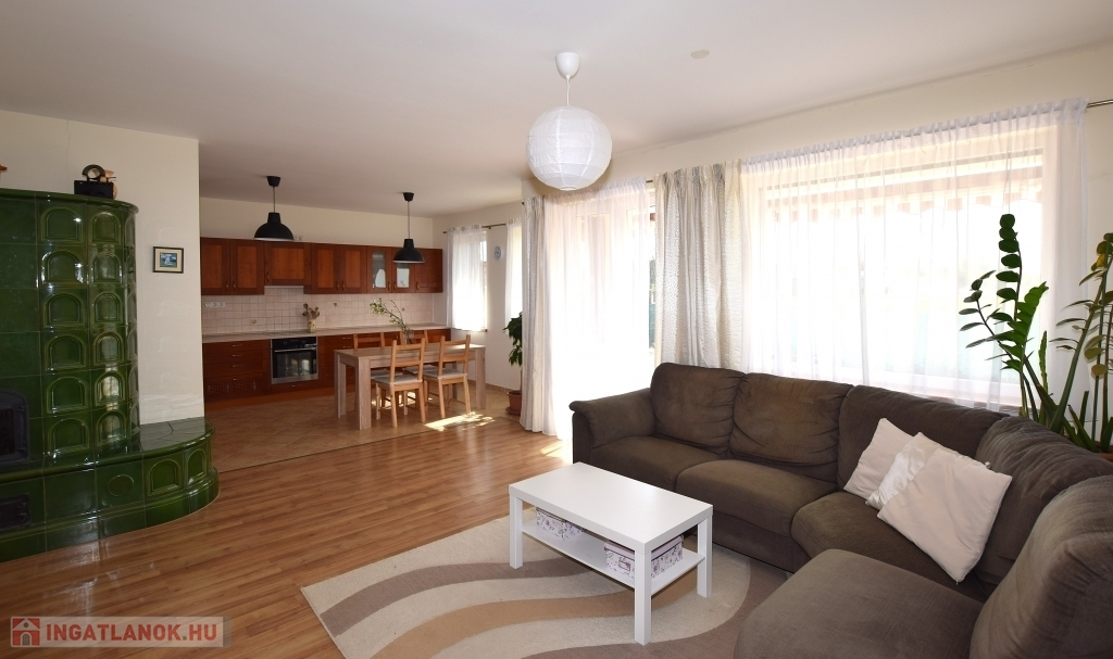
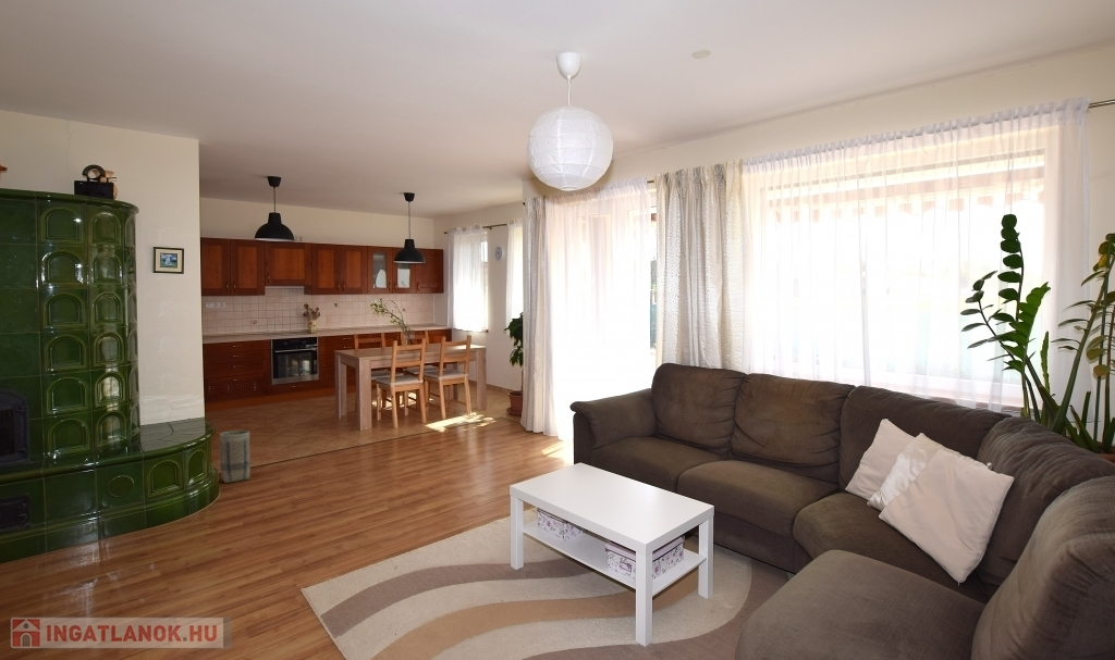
+ basket (235, 456)
